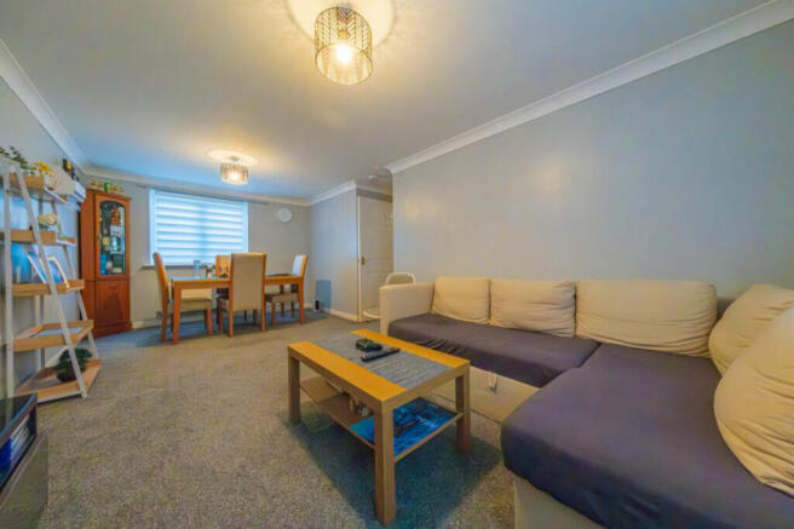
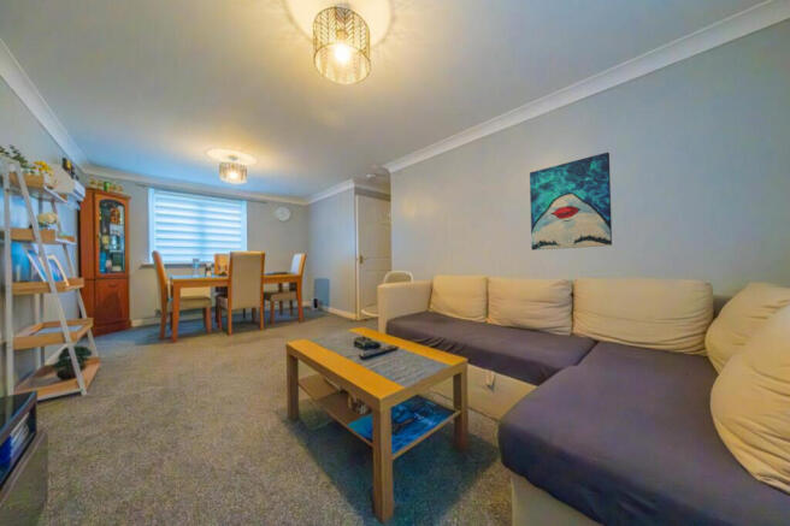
+ wall art (566, 206)
